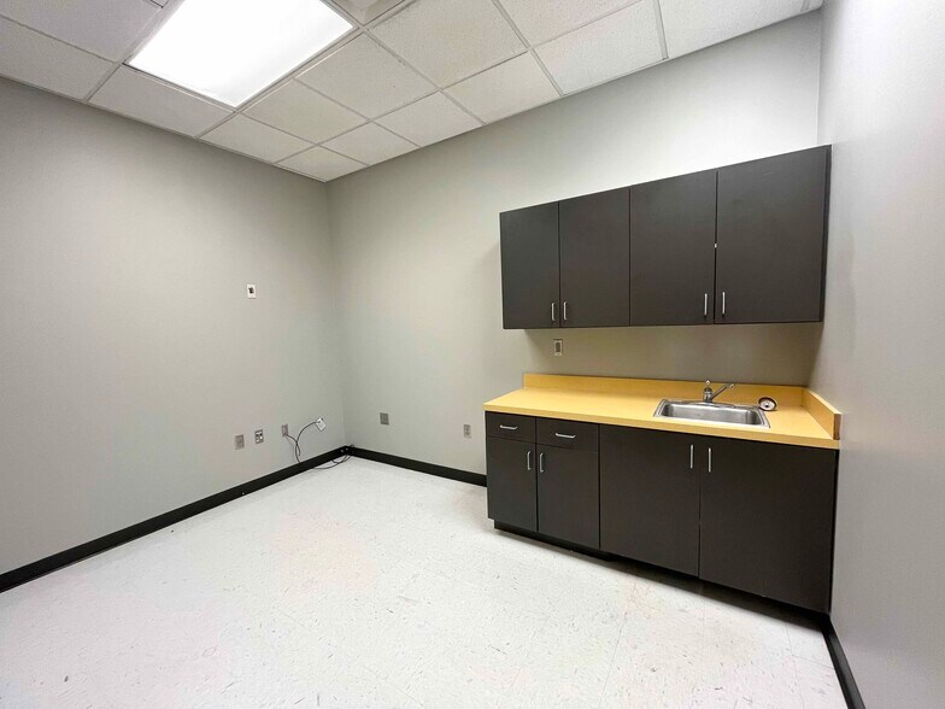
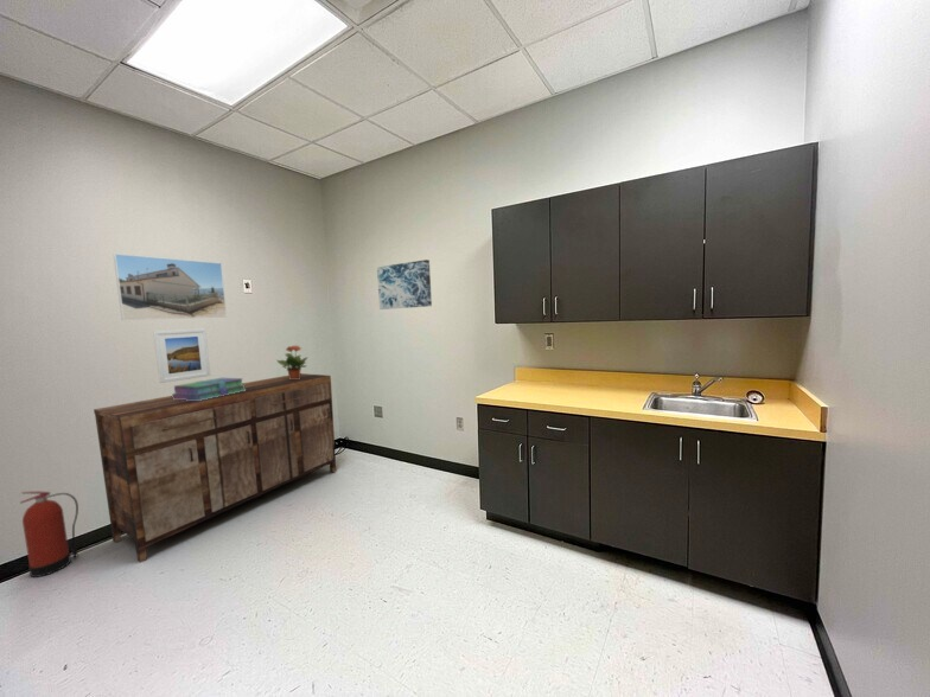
+ sideboard (240, 445)
+ potted plant (293, 362)
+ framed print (183, 354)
+ stack of books (210, 388)
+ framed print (176, 288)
+ wall art (403, 286)
+ fire extinguisher (52, 525)
